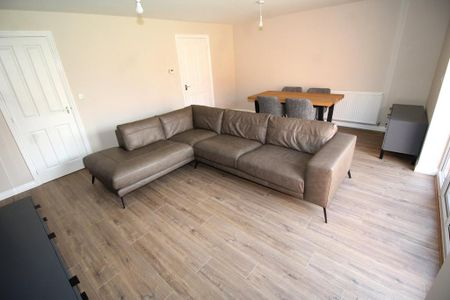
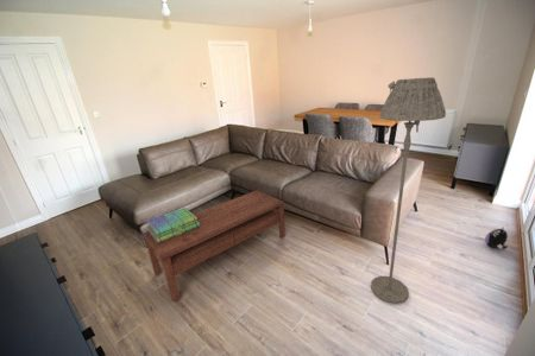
+ coffee table (222, 235)
+ floor lamp (399, 199)
+ plush toy (497, 237)
+ stack of books (172, 223)
